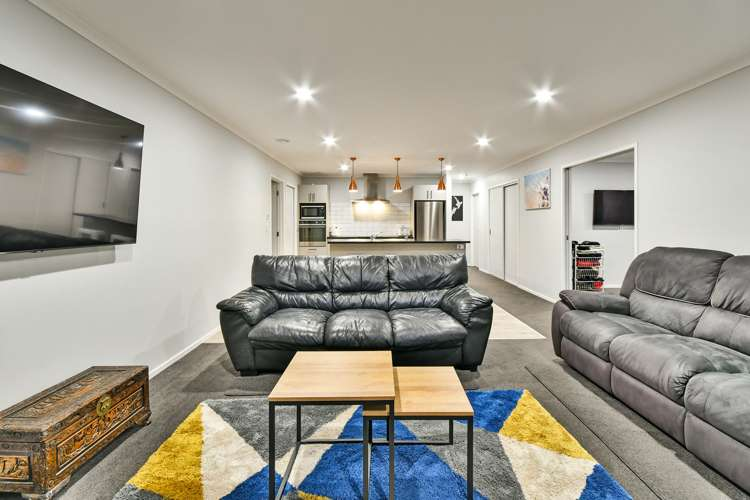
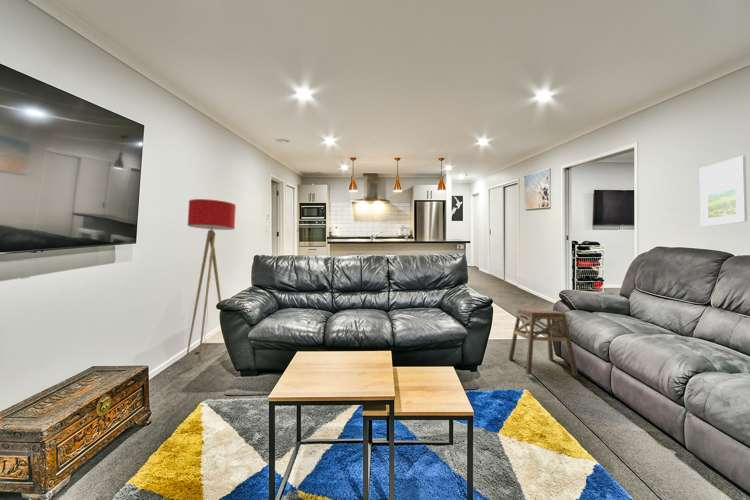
+ floor lamp (208, 279)
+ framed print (721, 193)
+ stool (540, 339)
